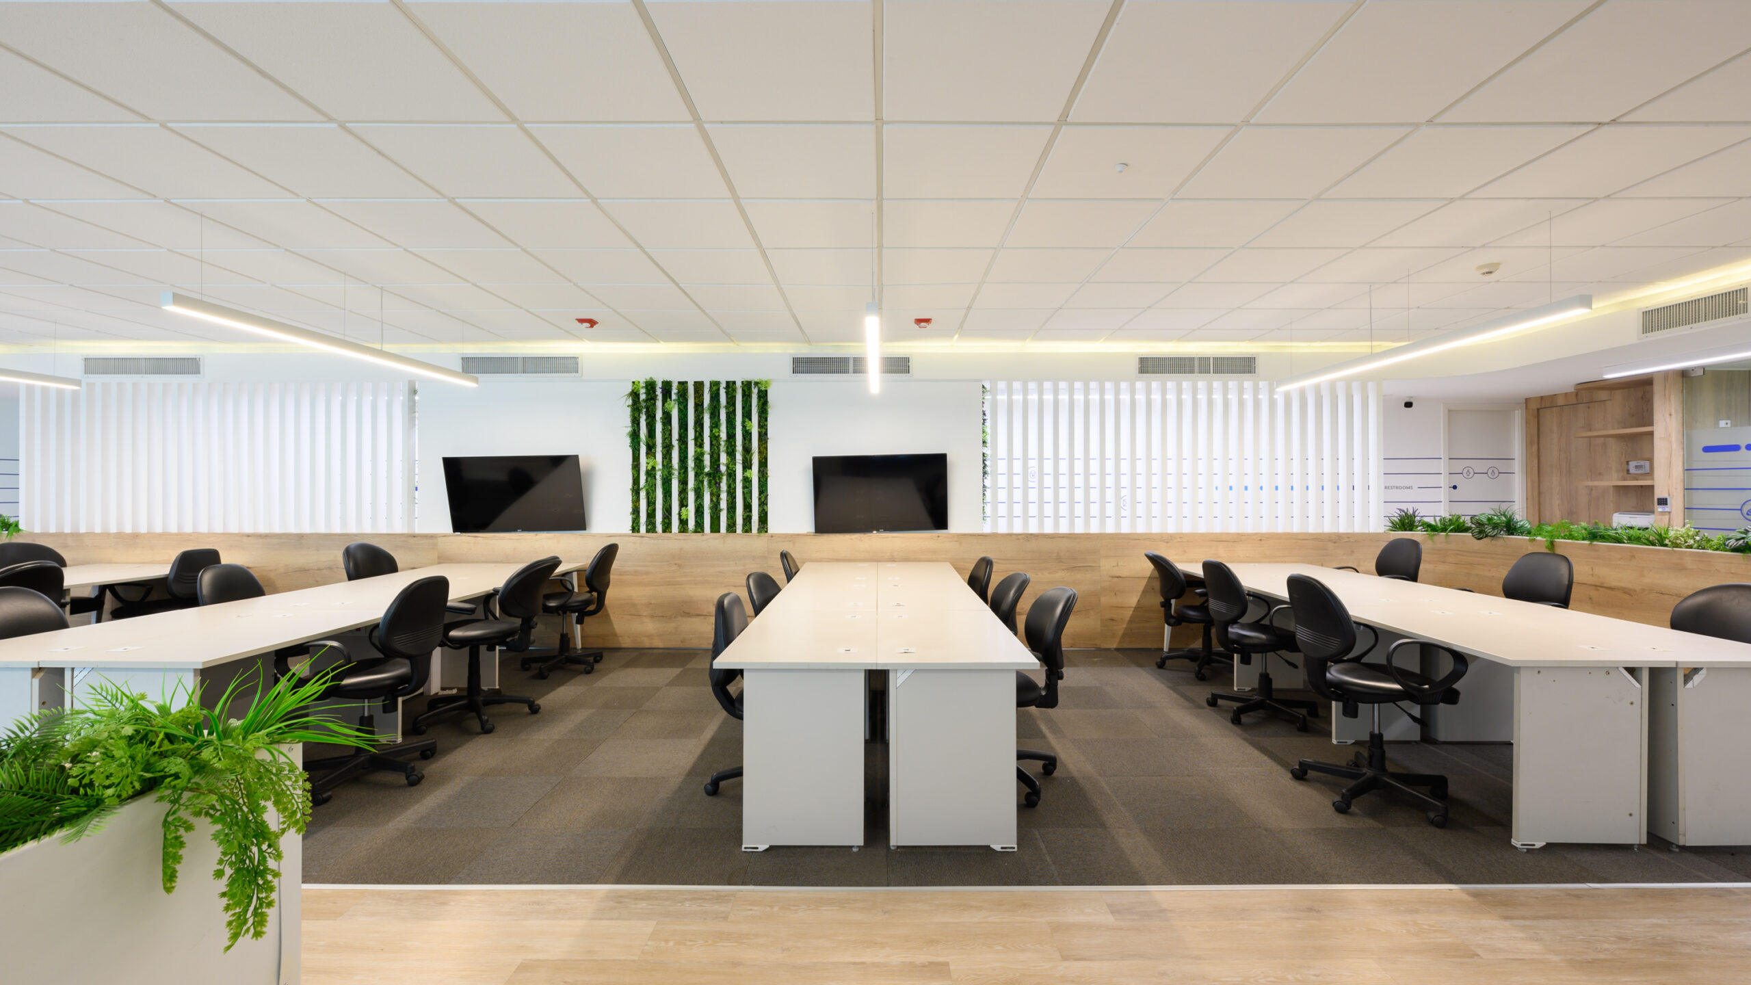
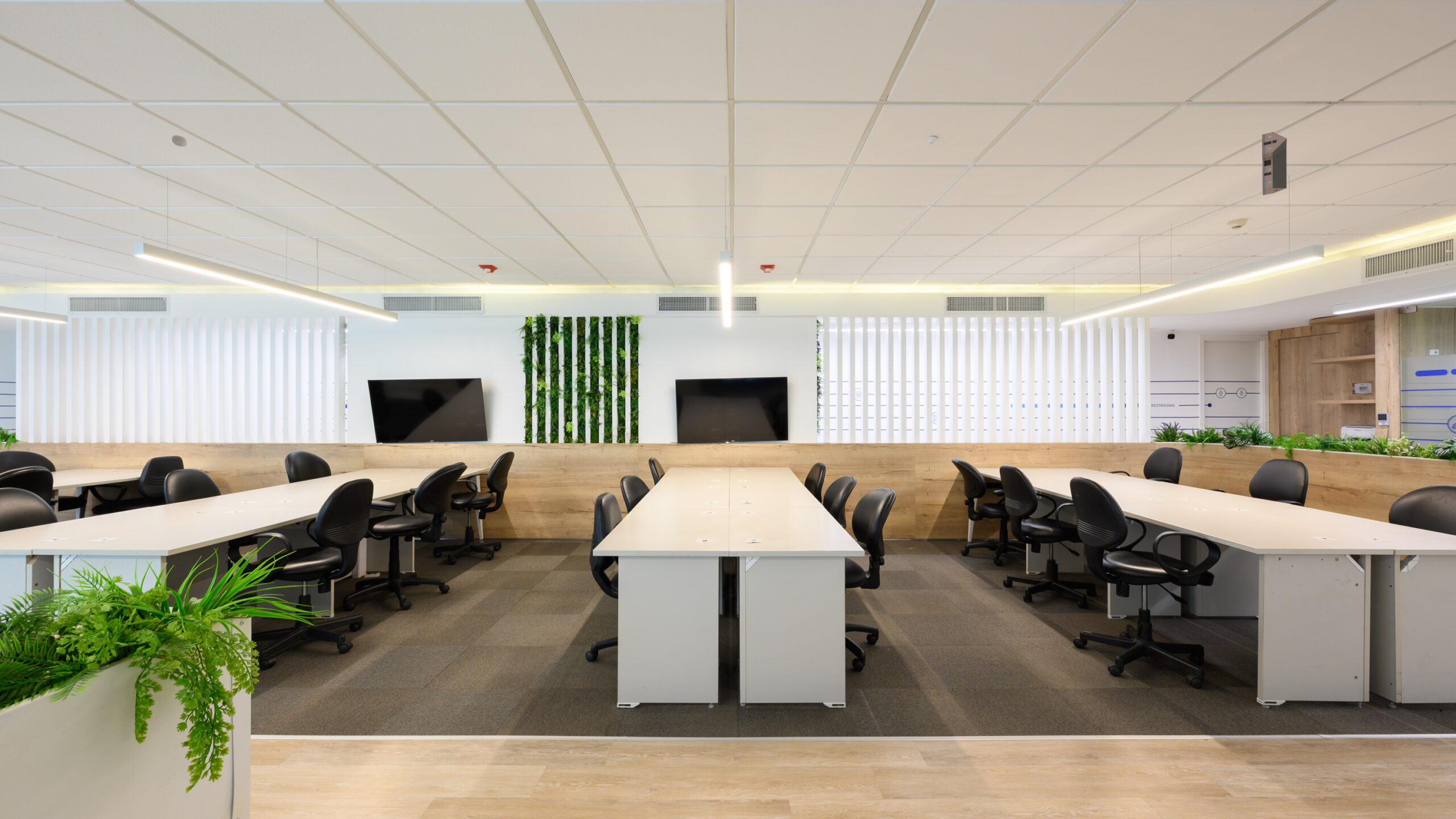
+ security camera (1274, 163)
+ smoke detector (179, 142)
